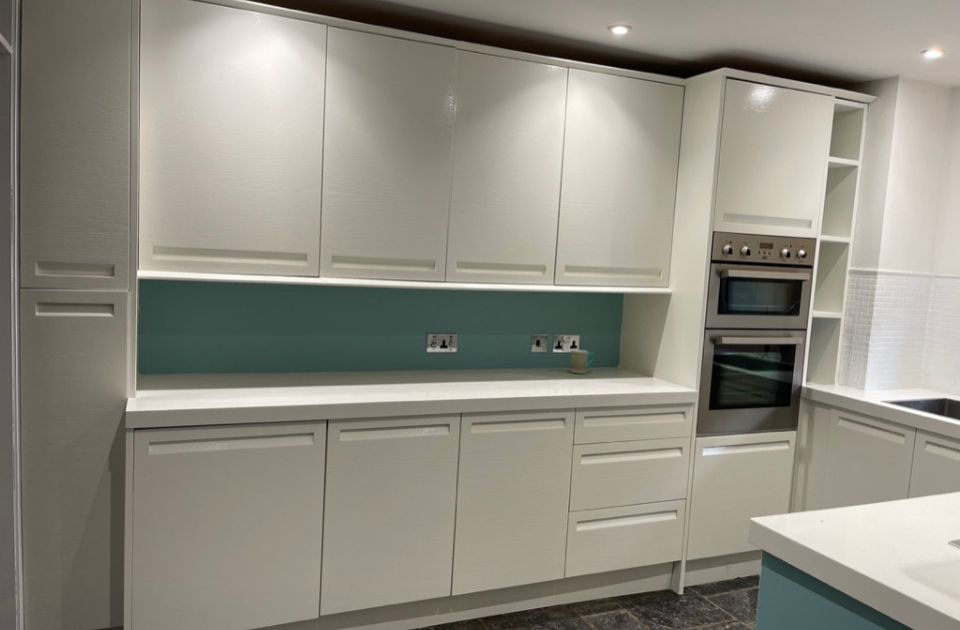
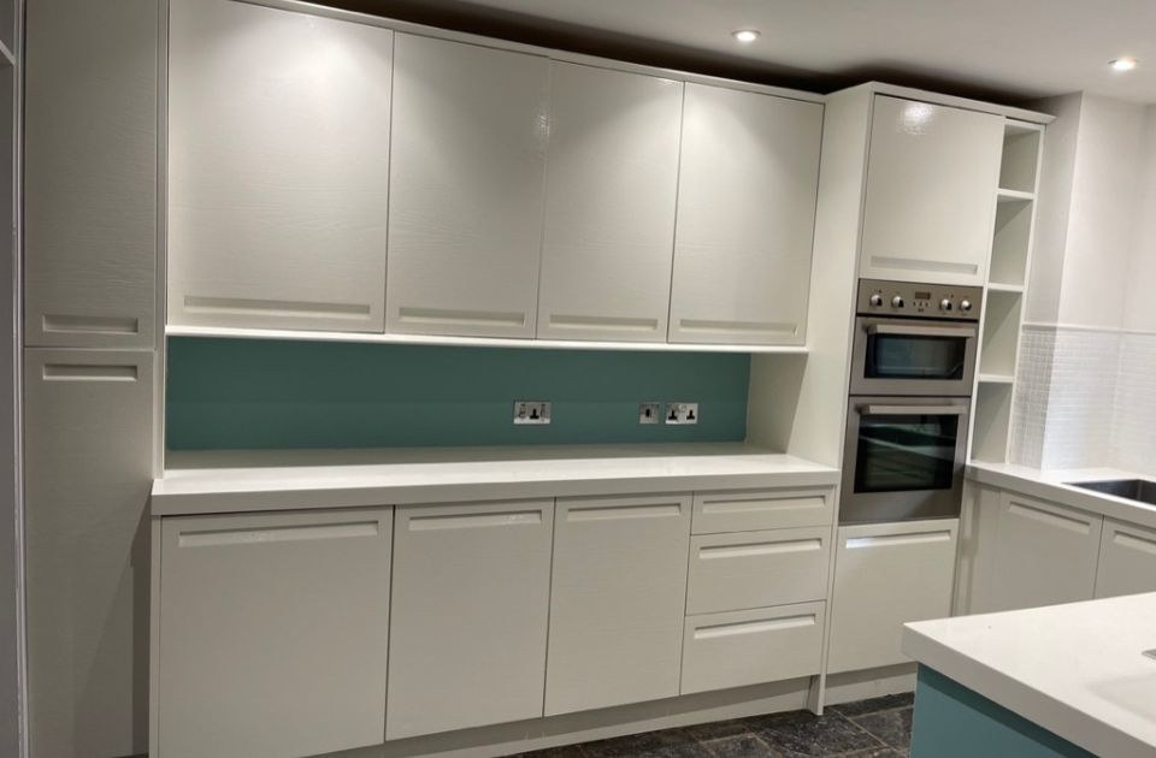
- mug (582, 361)
